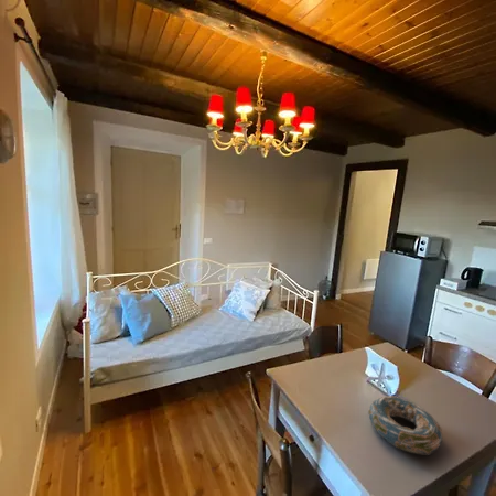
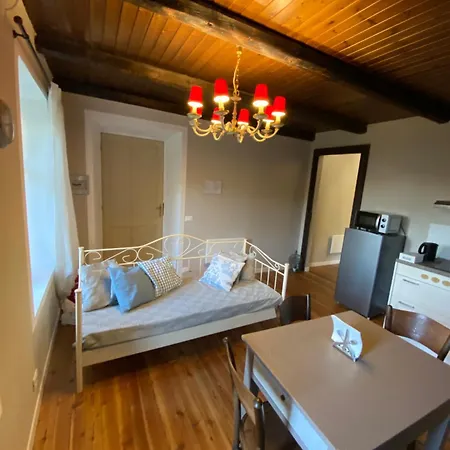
- decorative bowl (405, 419)
